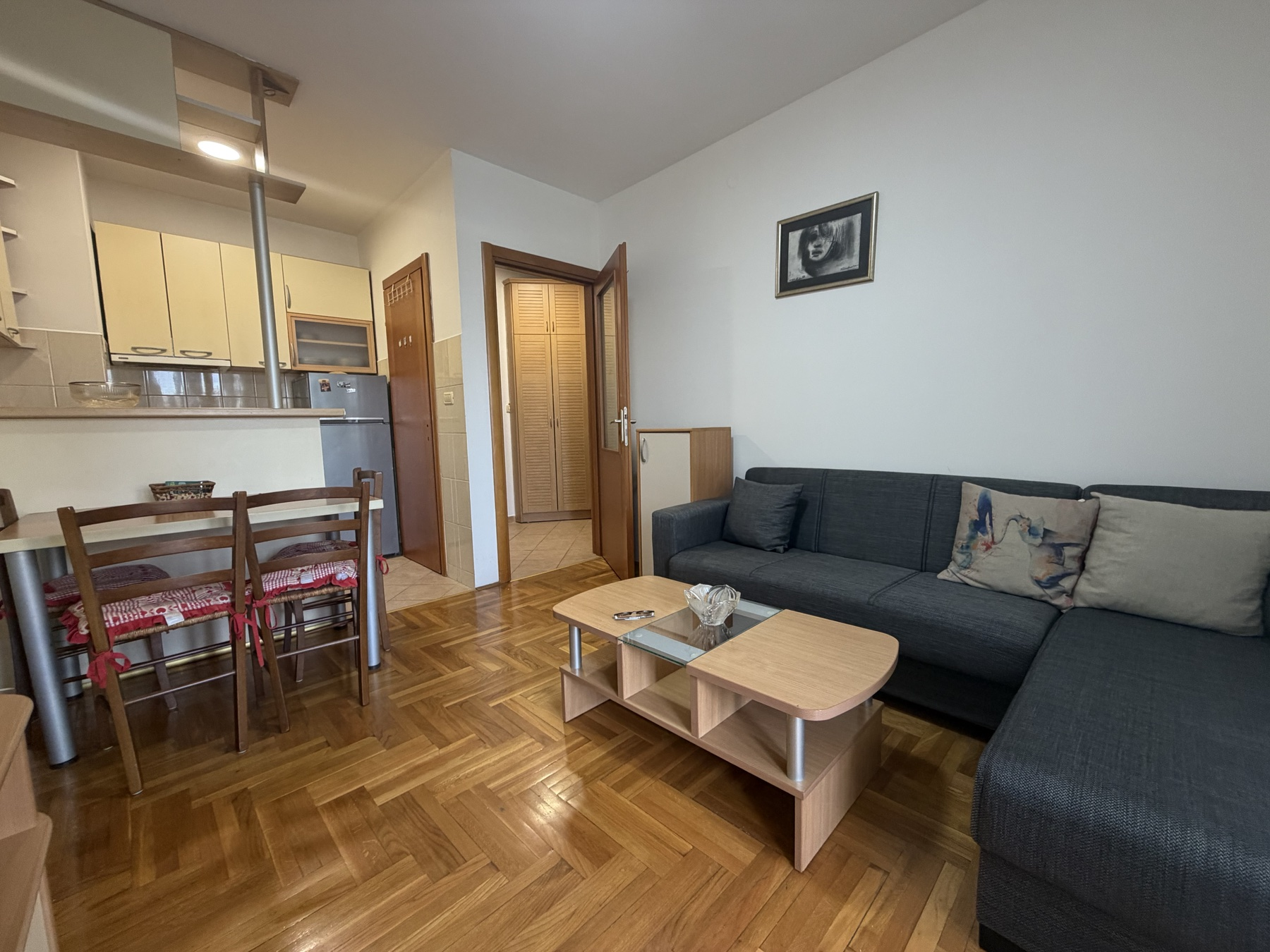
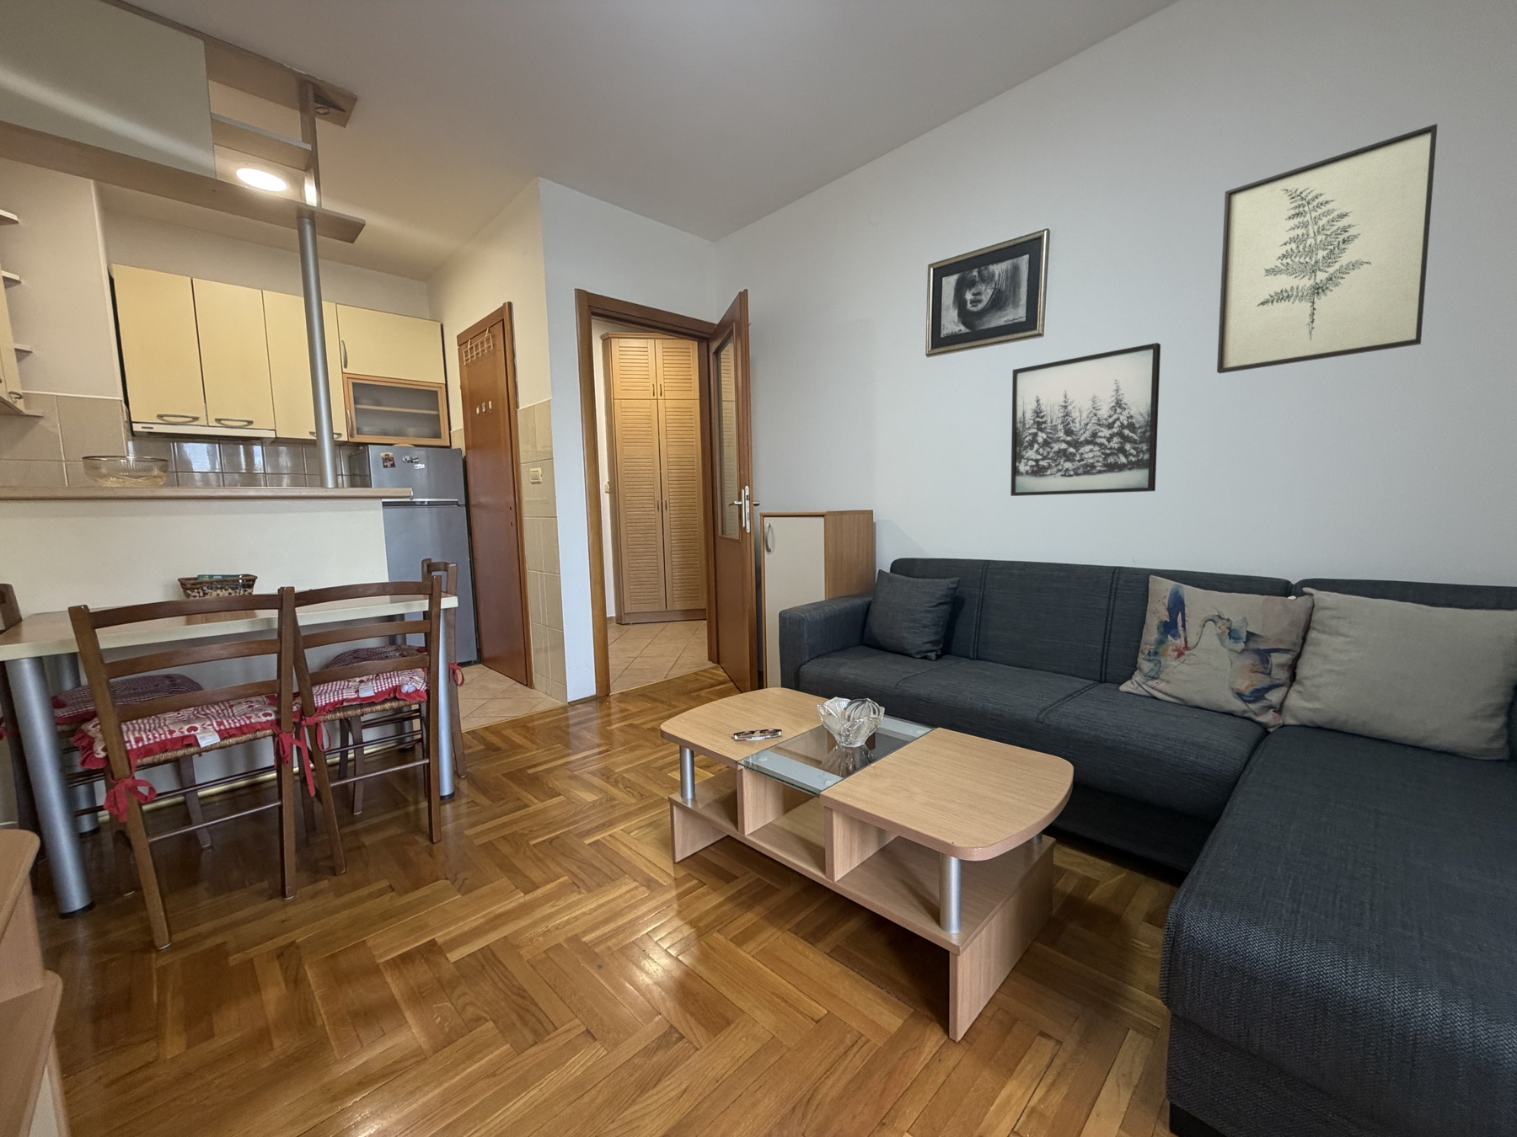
+ wall art (1315, 262)
+ wall art (1079, 426)
